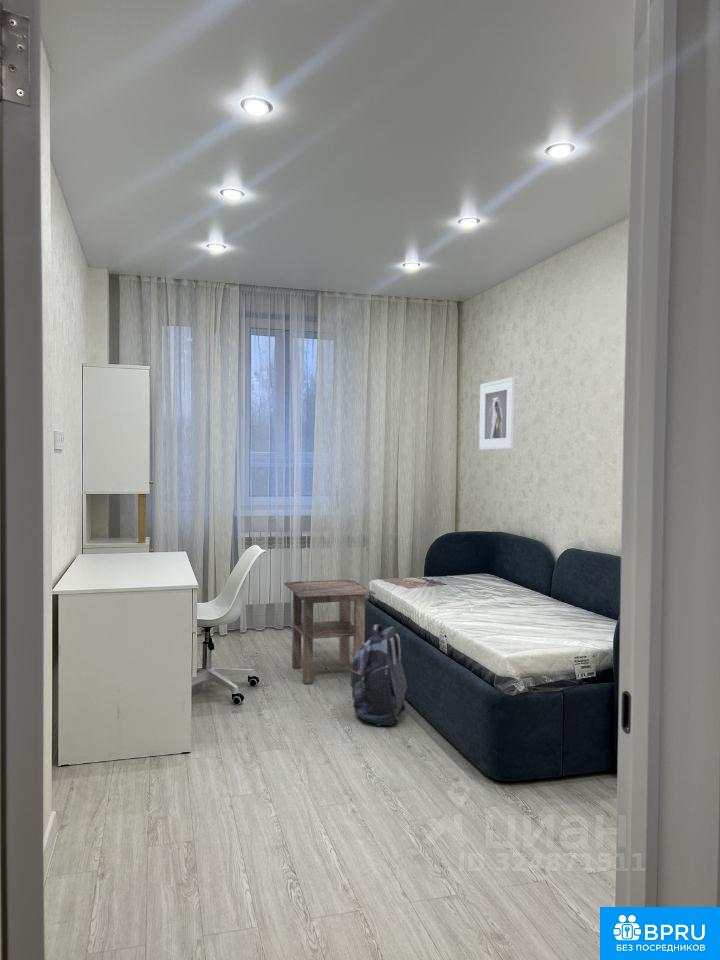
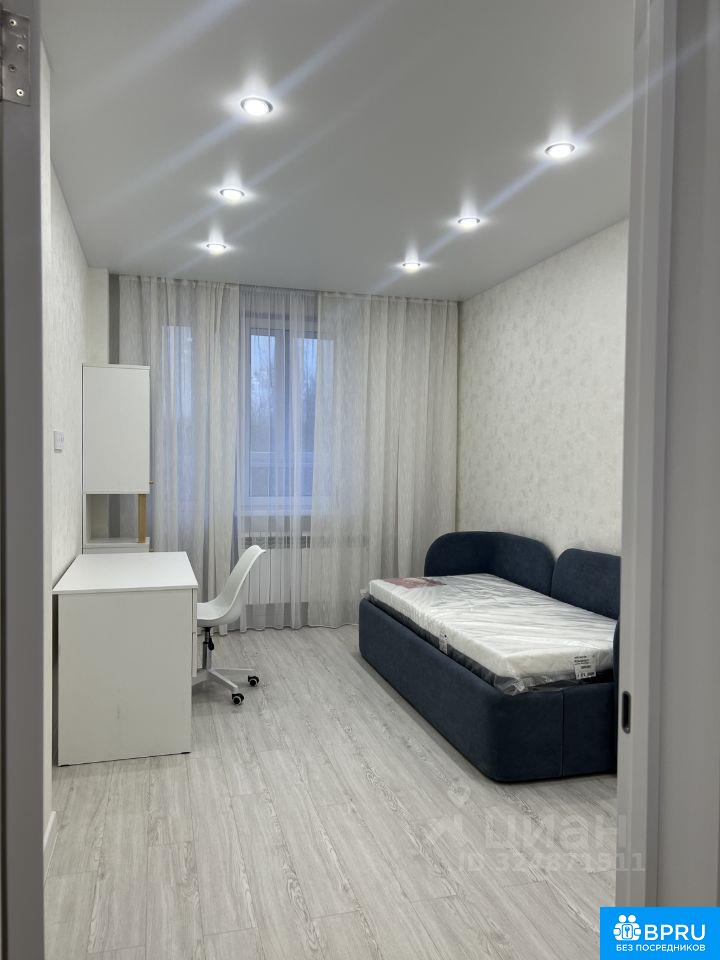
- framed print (496, 415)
- backpack (383, 670)
- side table (327, 629)
